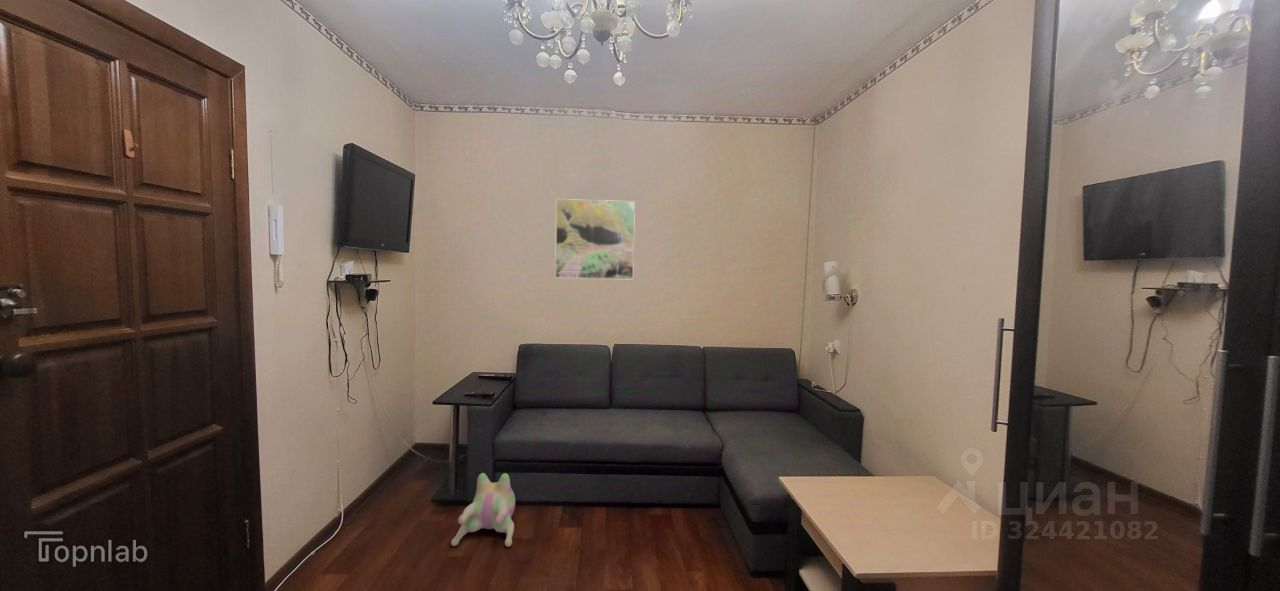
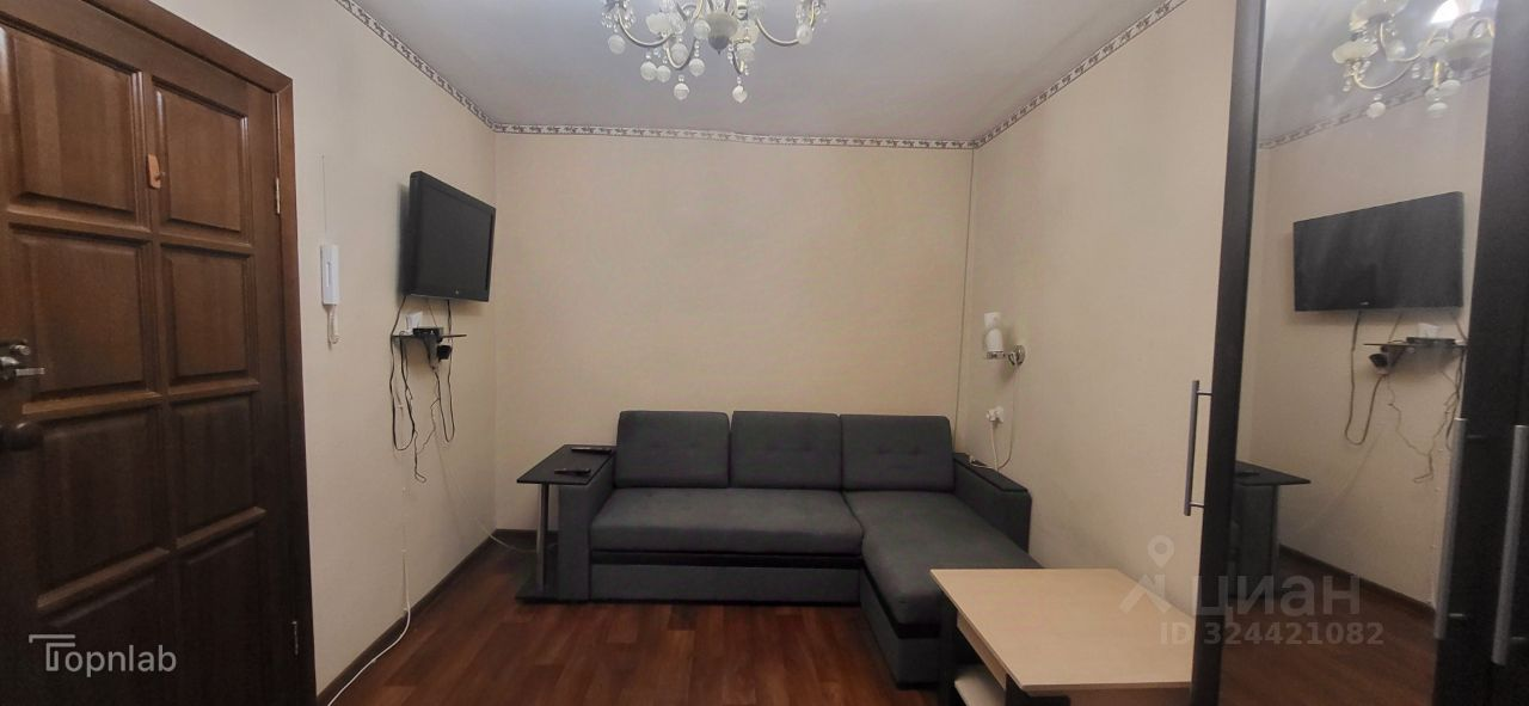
- plush toy (490, 503)
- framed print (595, 239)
